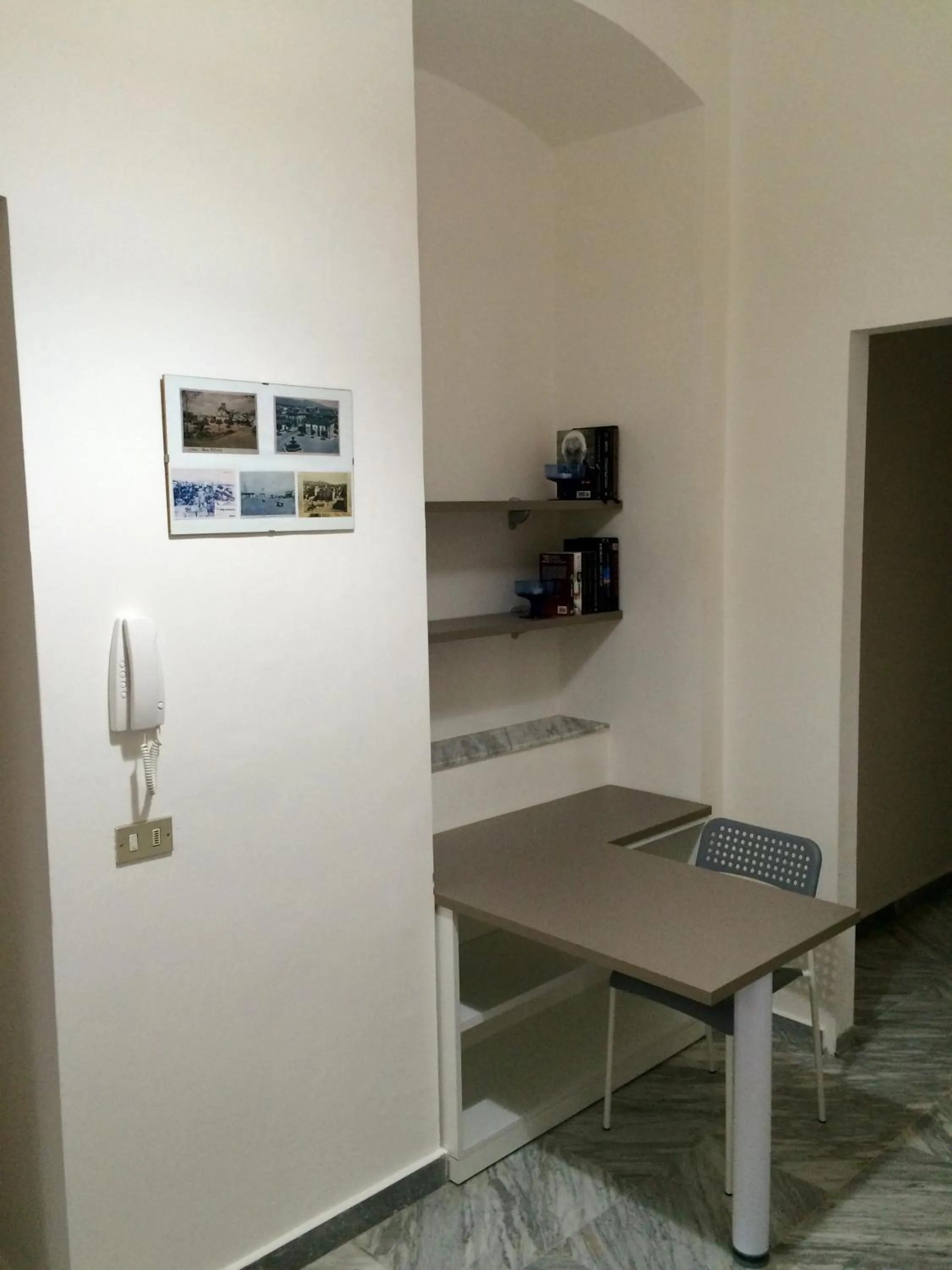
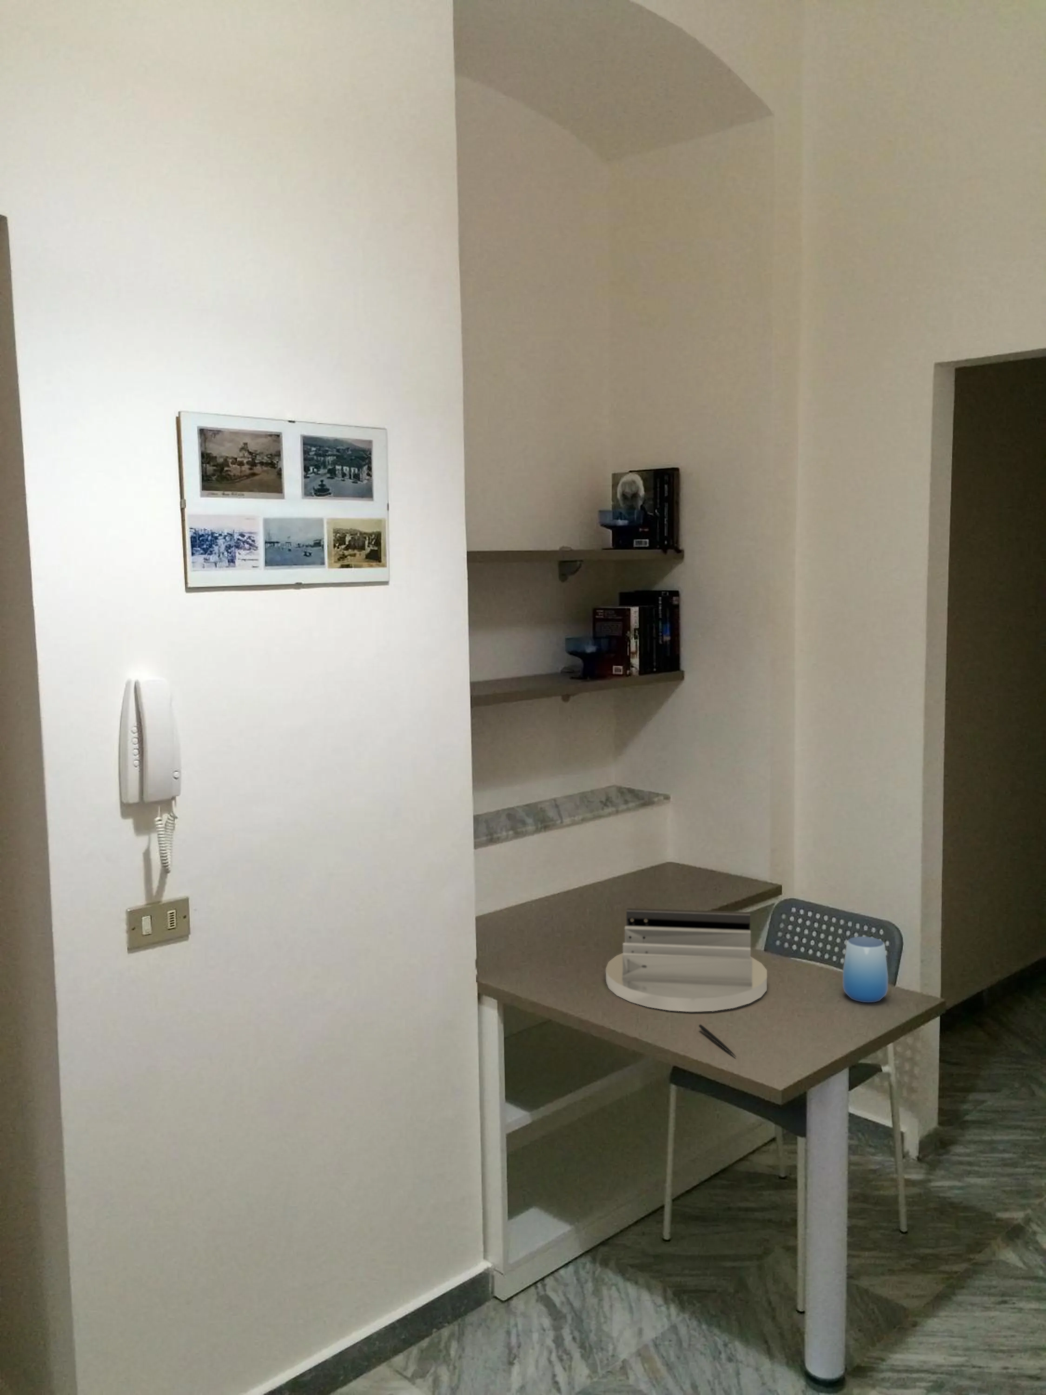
+ cup (865, 969)
+ desk organizer (686, 951)
+ pen (716, 1040)
